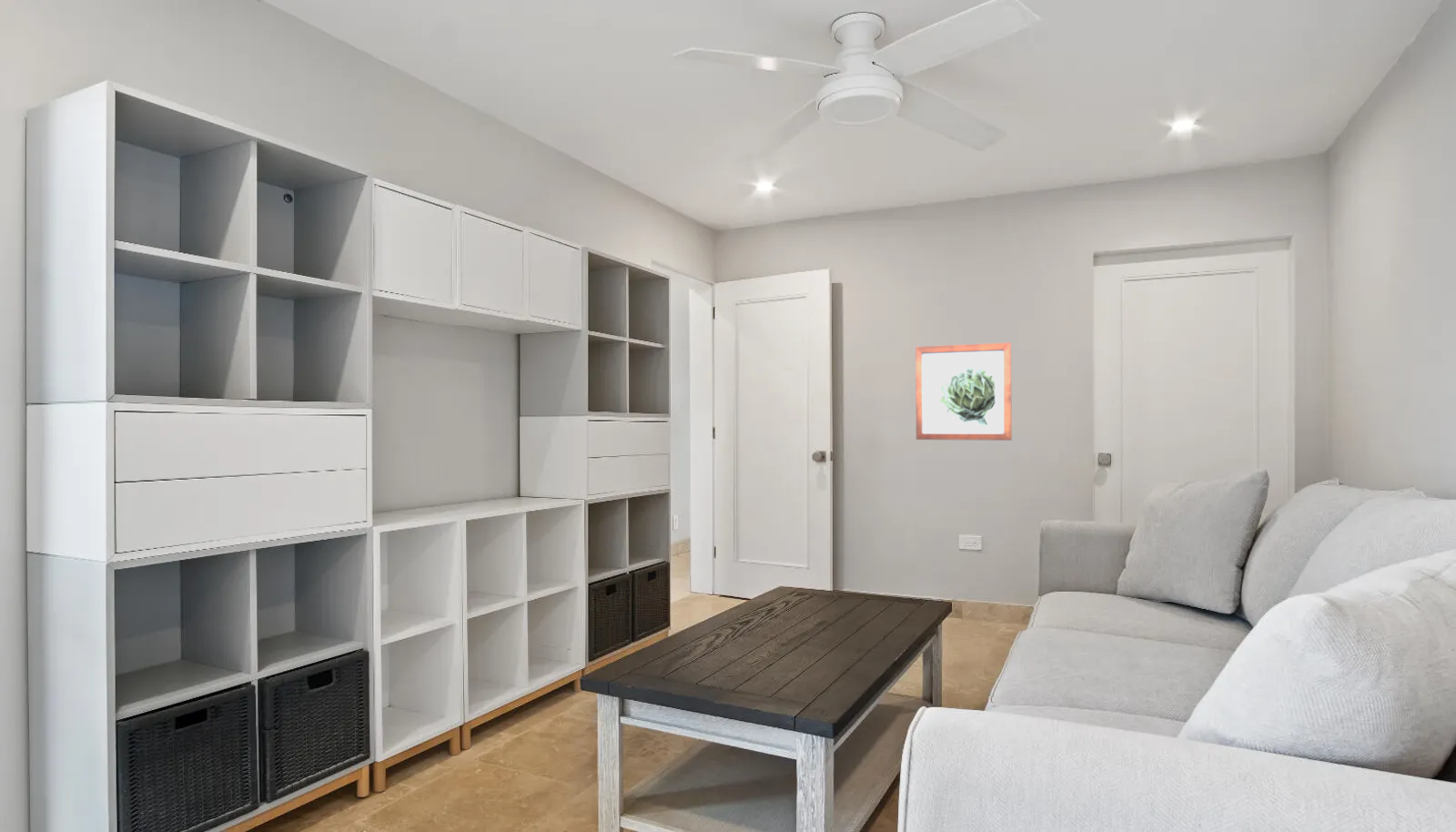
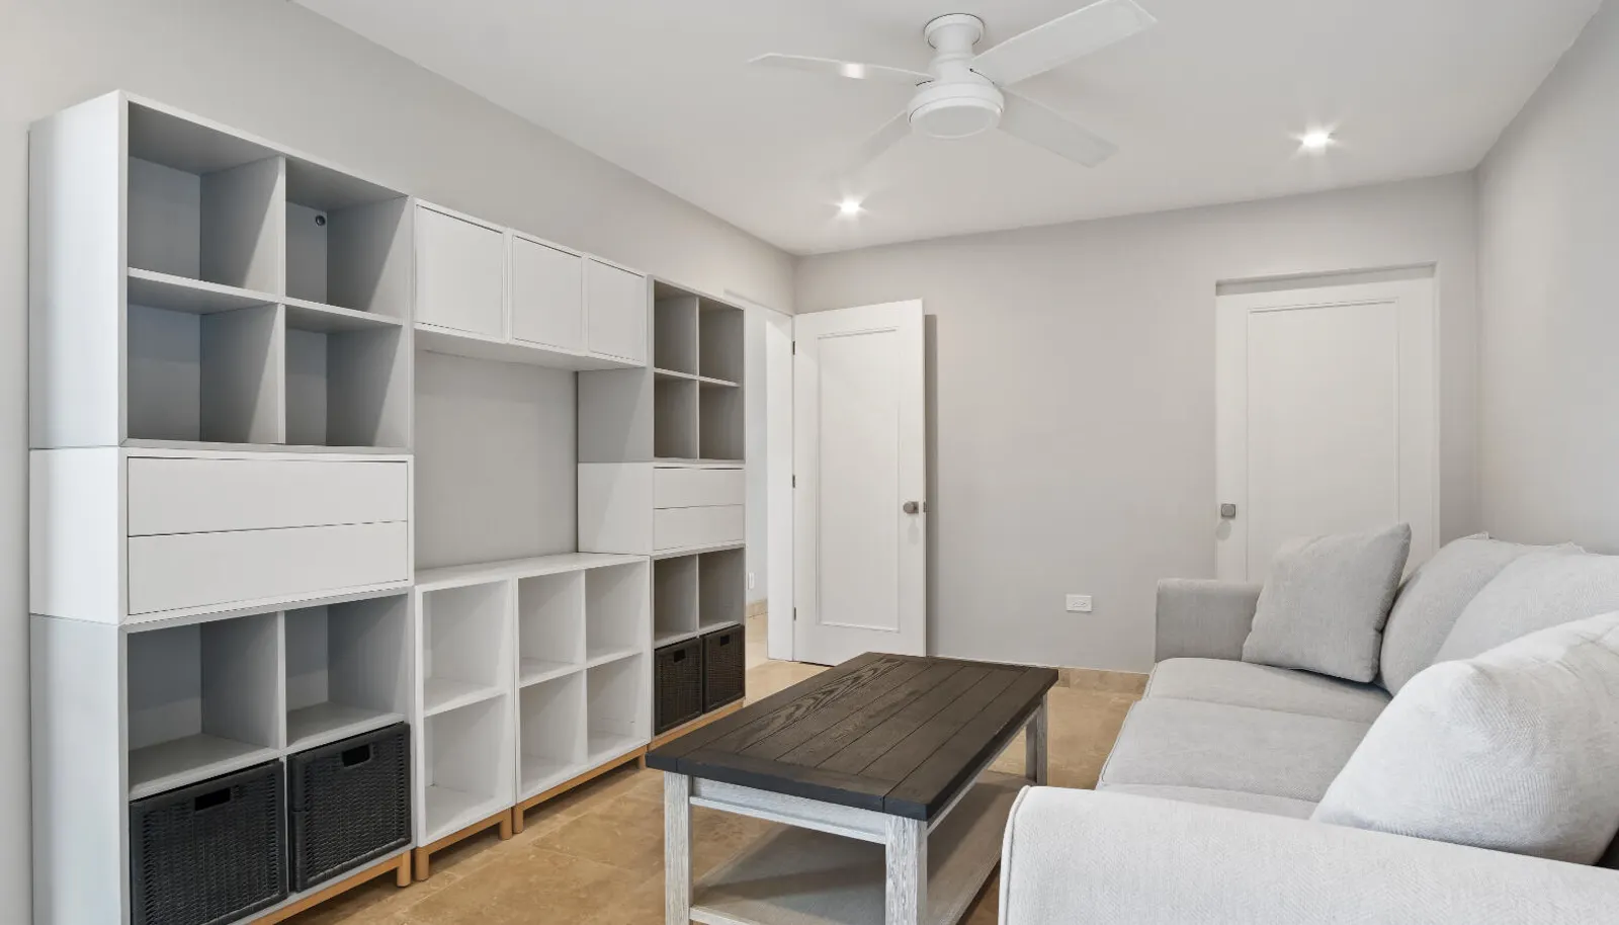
- wall art (962, 392)
